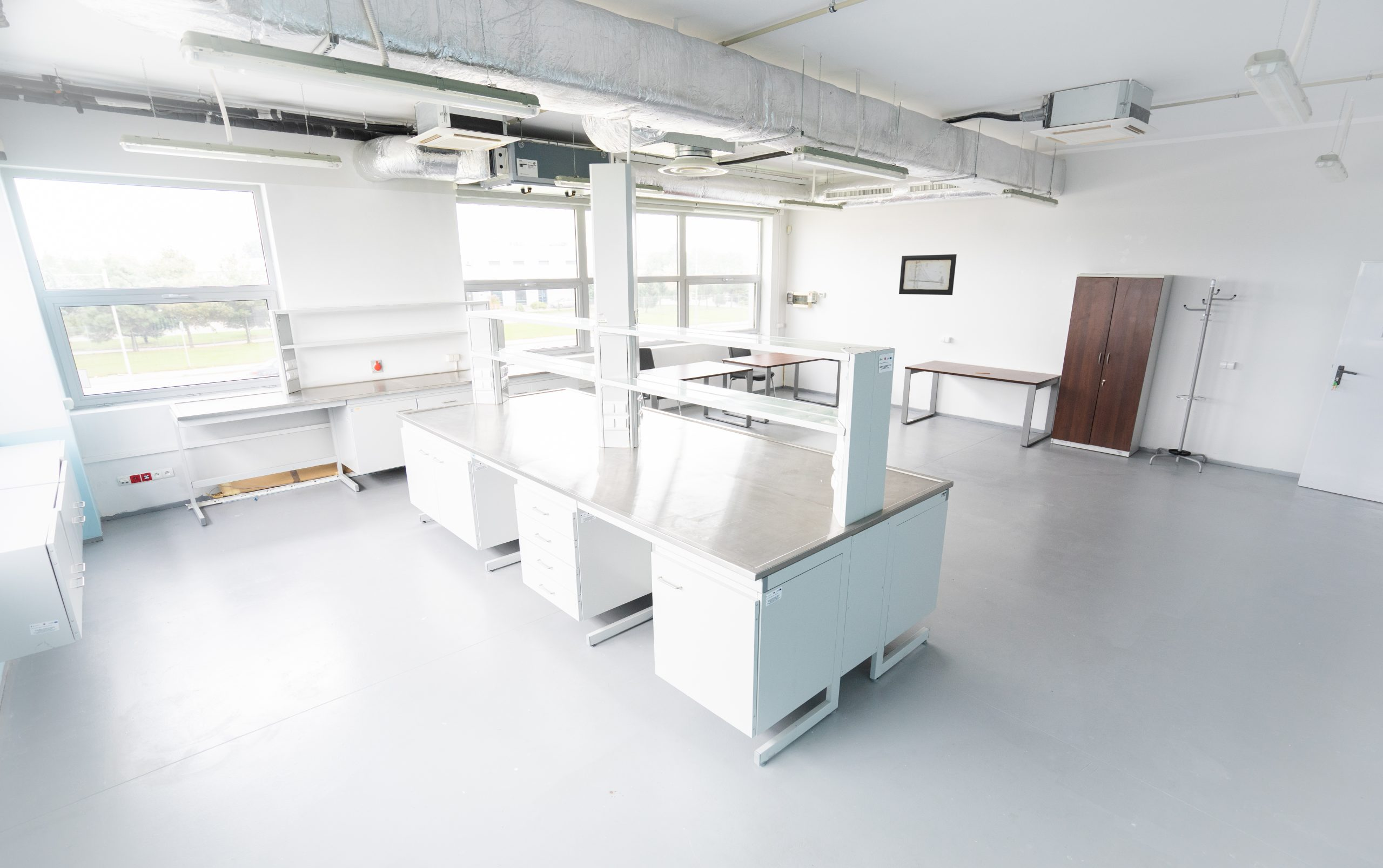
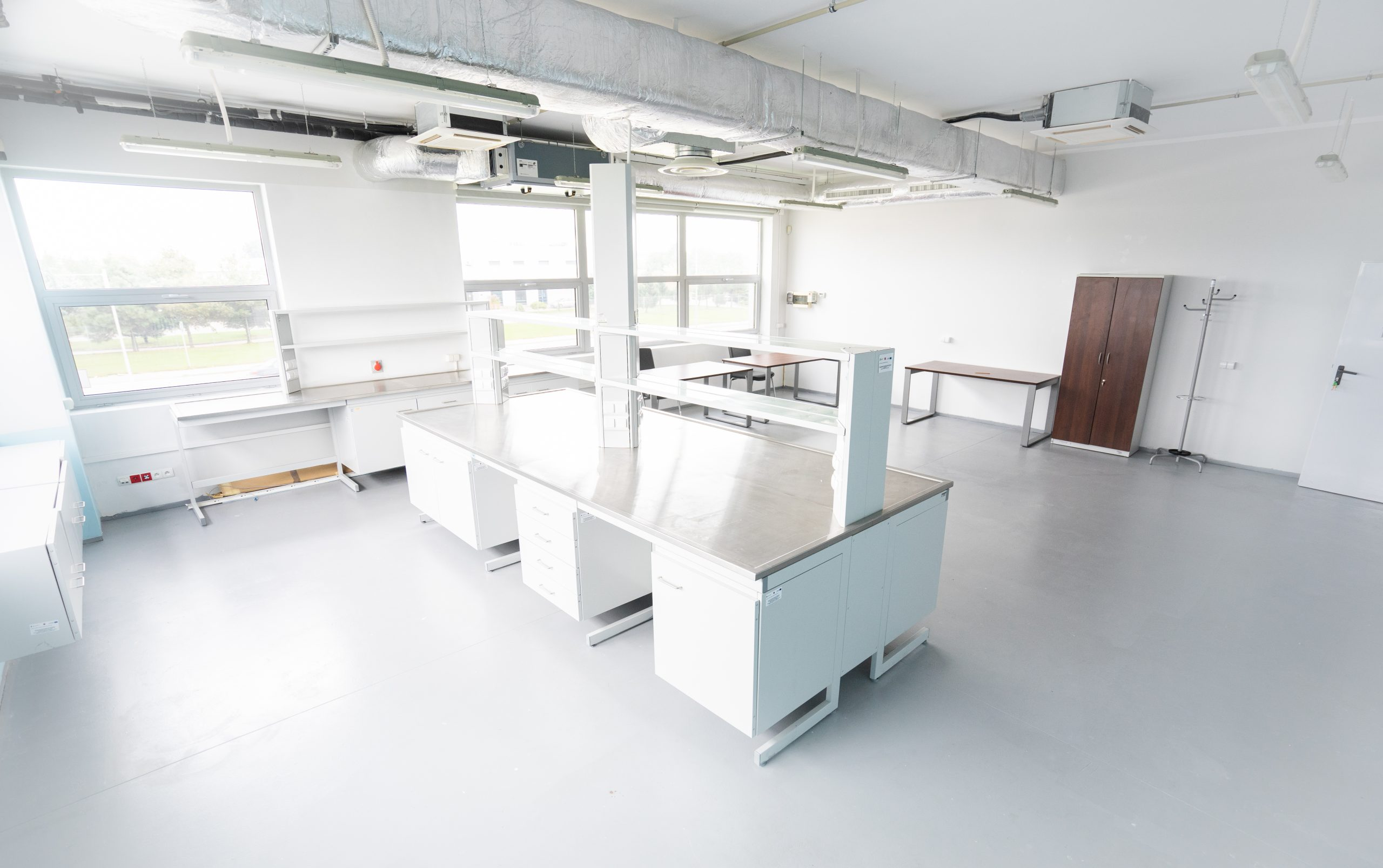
- wall art (927, 275)
